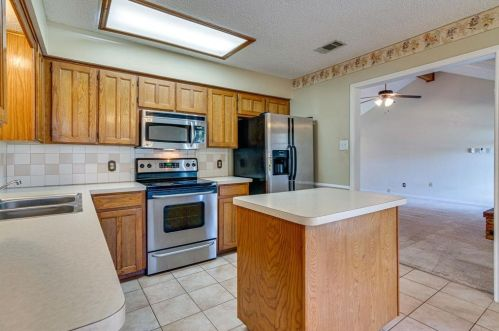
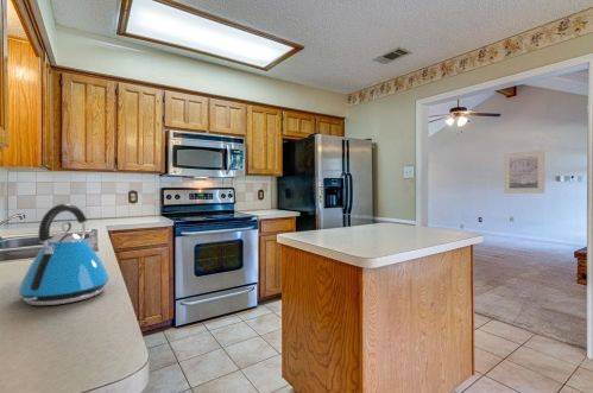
+ kettle (64, 249)
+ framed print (523, 172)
